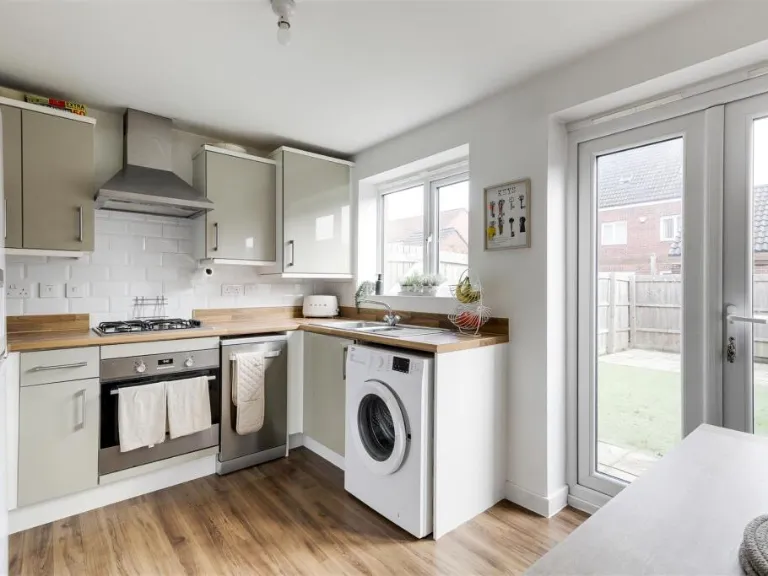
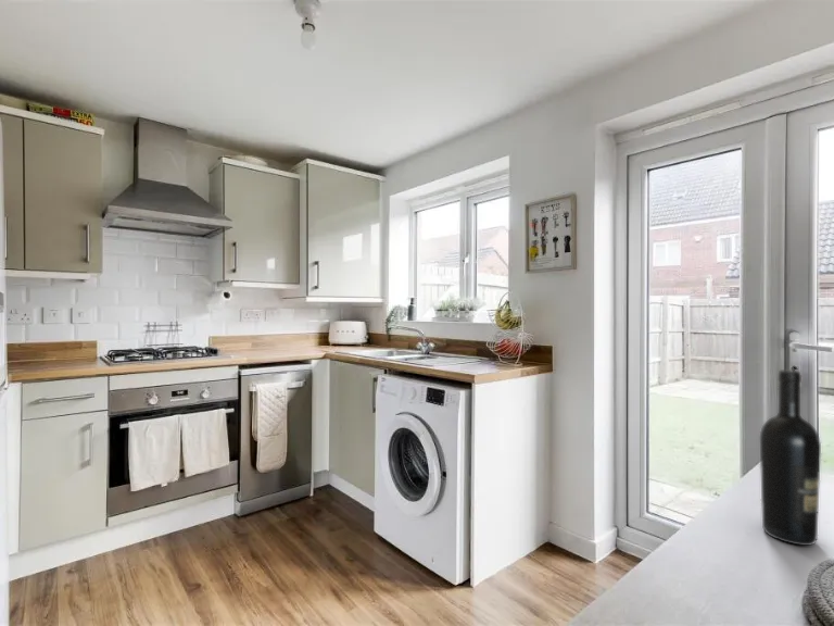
+ wine bottle (788, 453)
